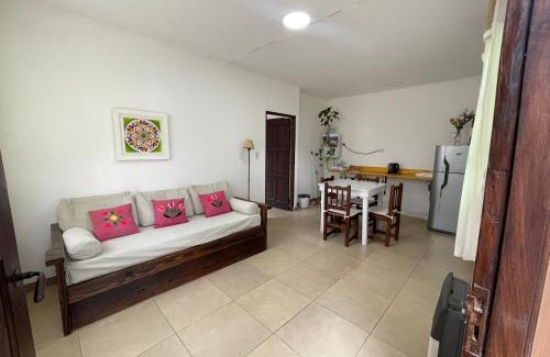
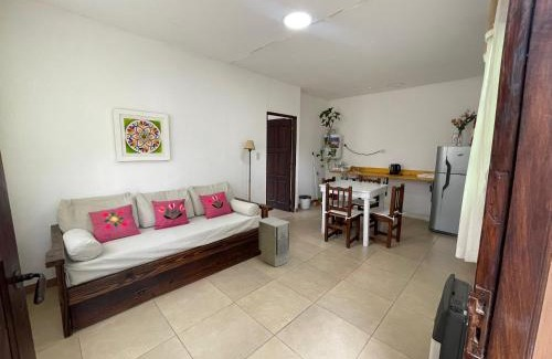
+ air purifier (274, 240)
